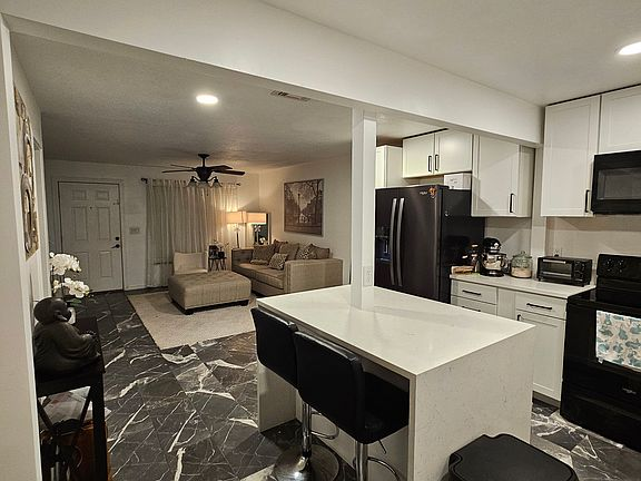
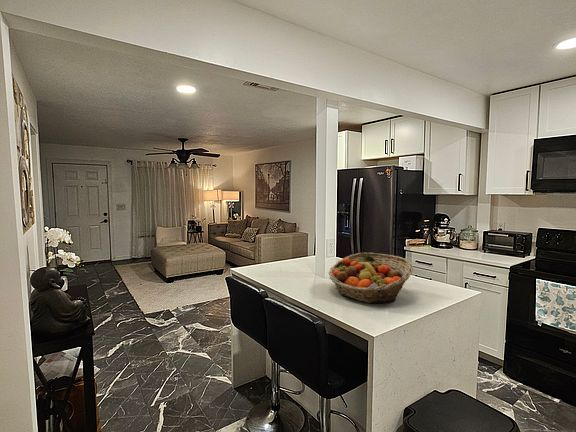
+ fruit basket (368, 275)
